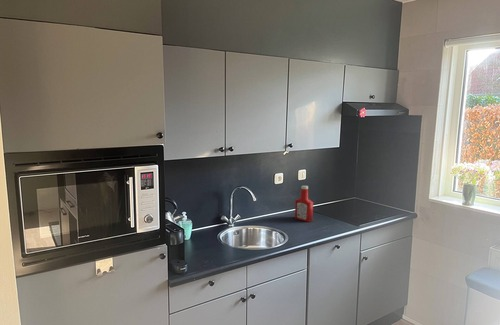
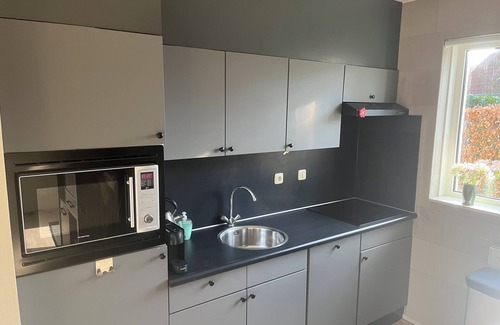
- soap bottle (304, 202)
